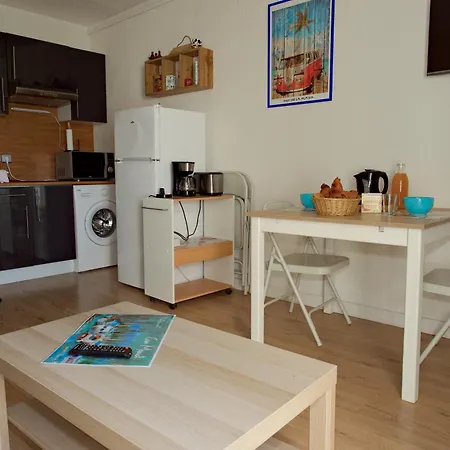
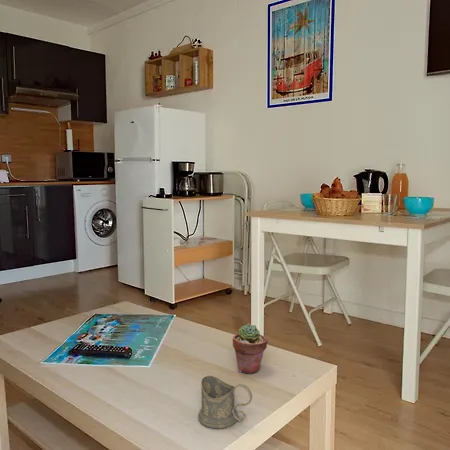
+ tea glass holder (225, 400)
+ potted succulent (249, 346)
